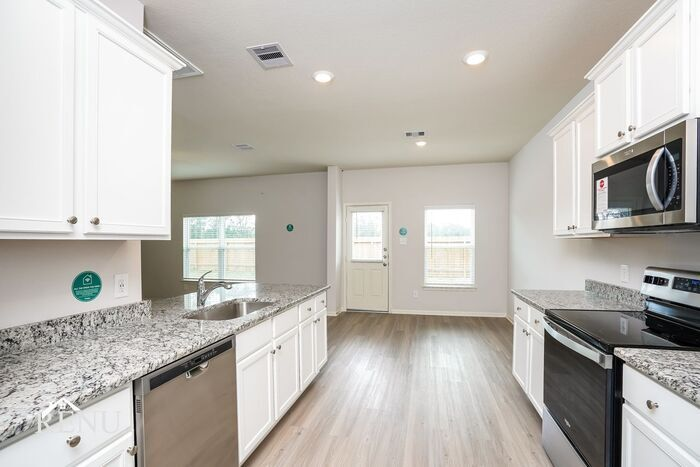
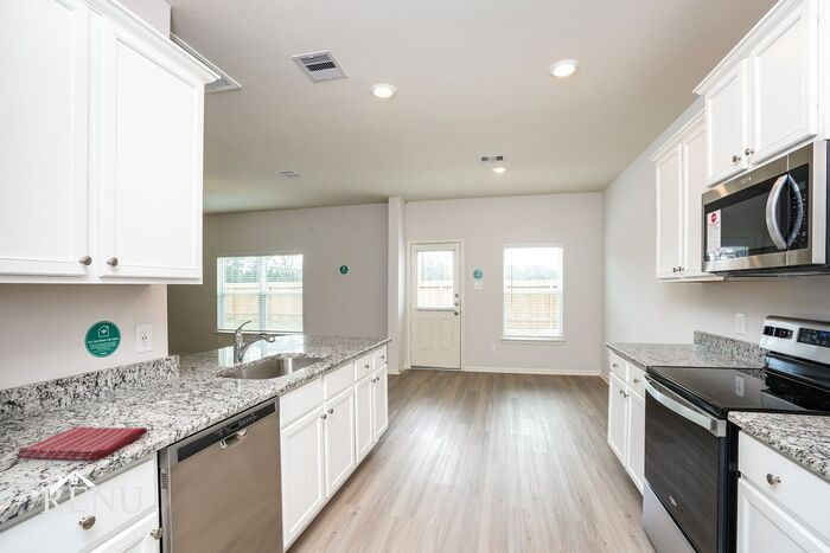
+ dish towel (87, 441)
